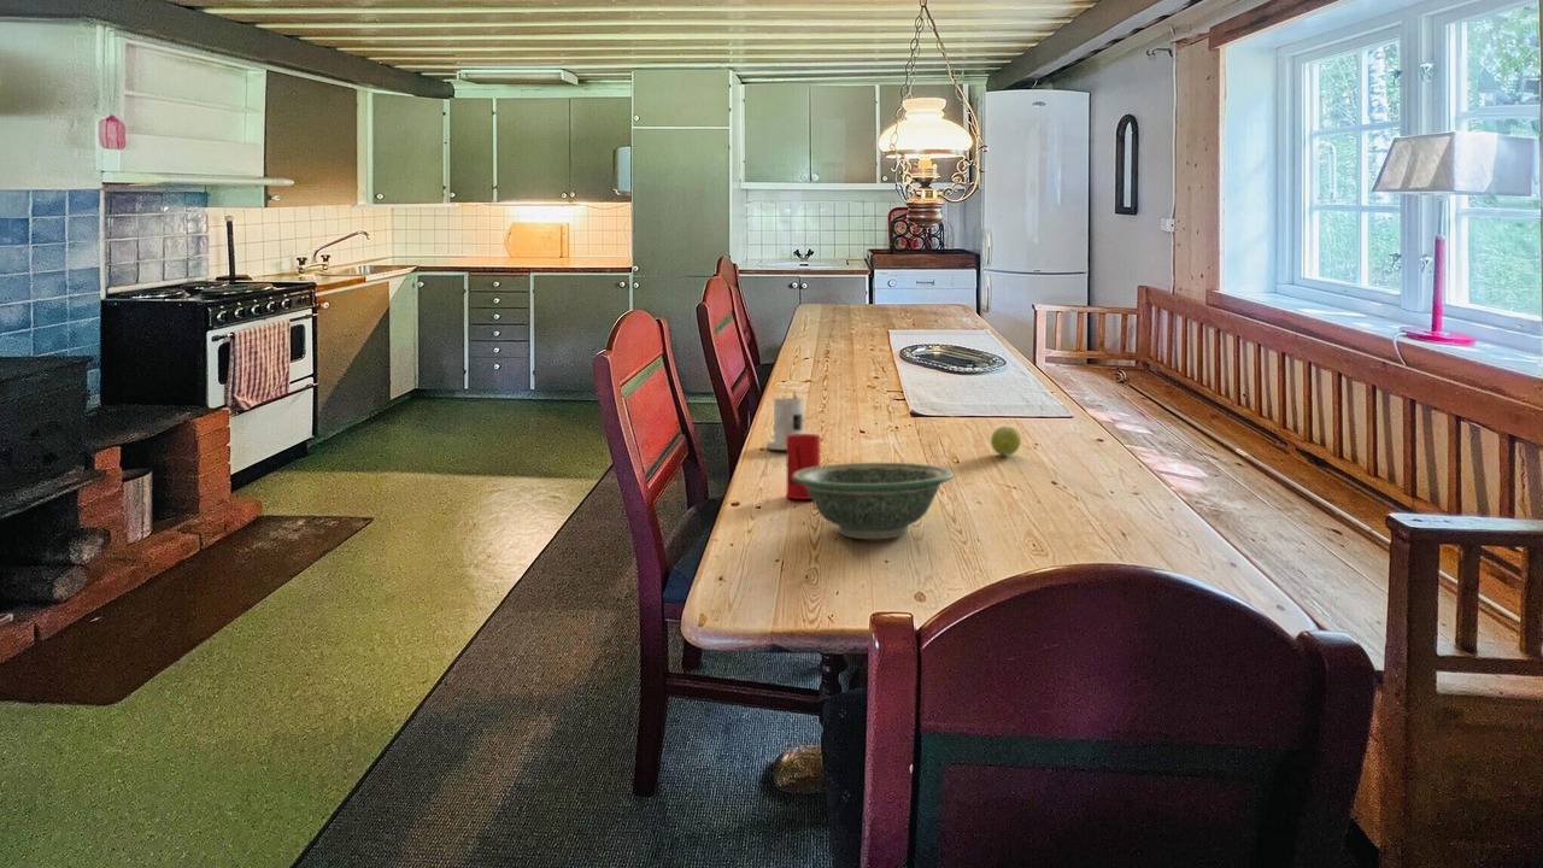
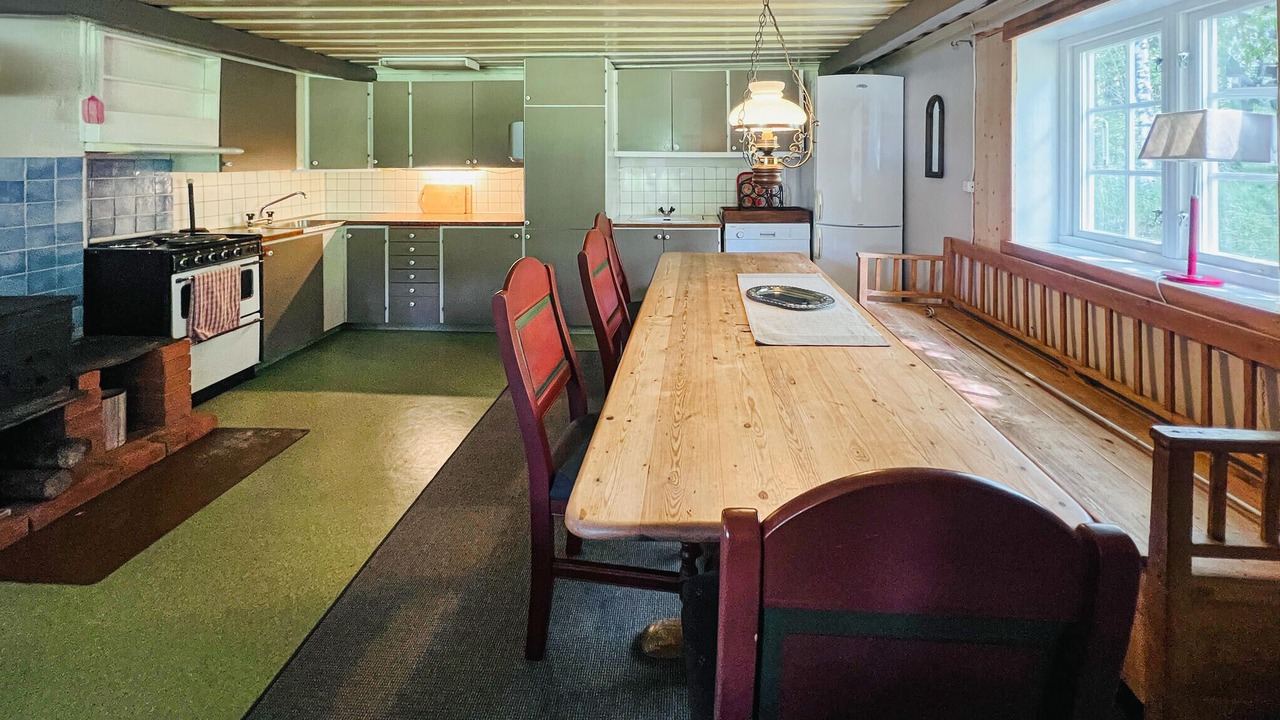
- cup (803, 465)
- bowl (872, 502)
- fruit (1005, 440)
- candle (788, 420)
